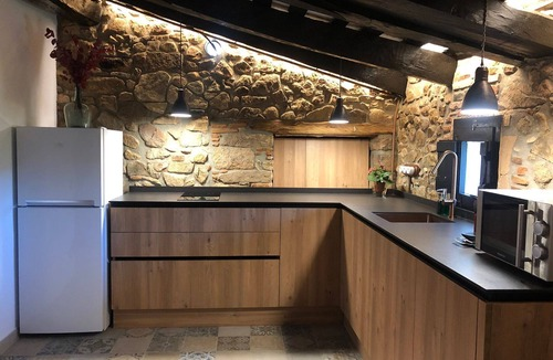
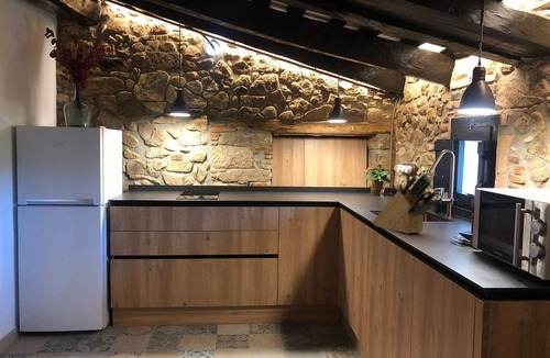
+ knife block (404, 201)
